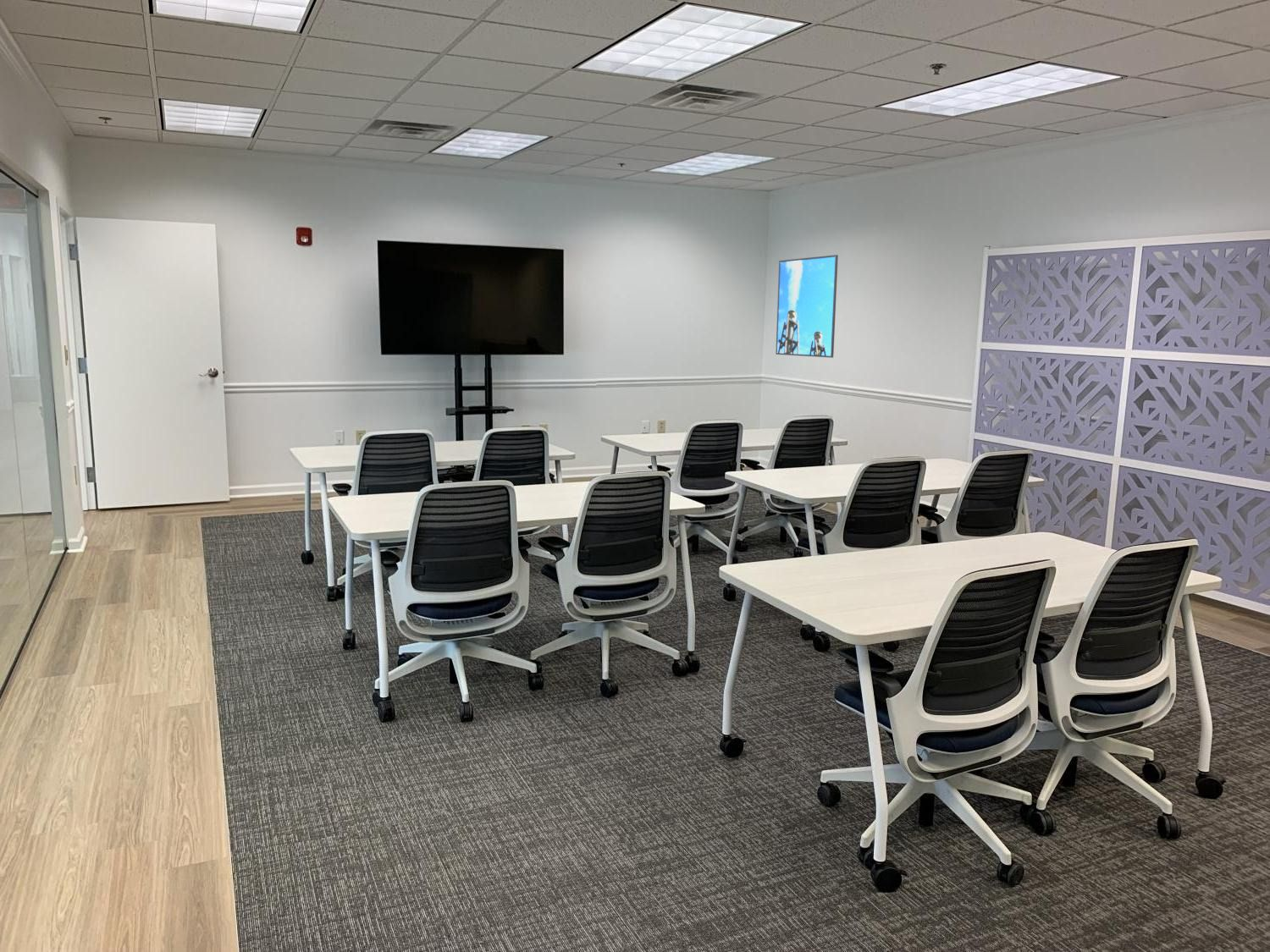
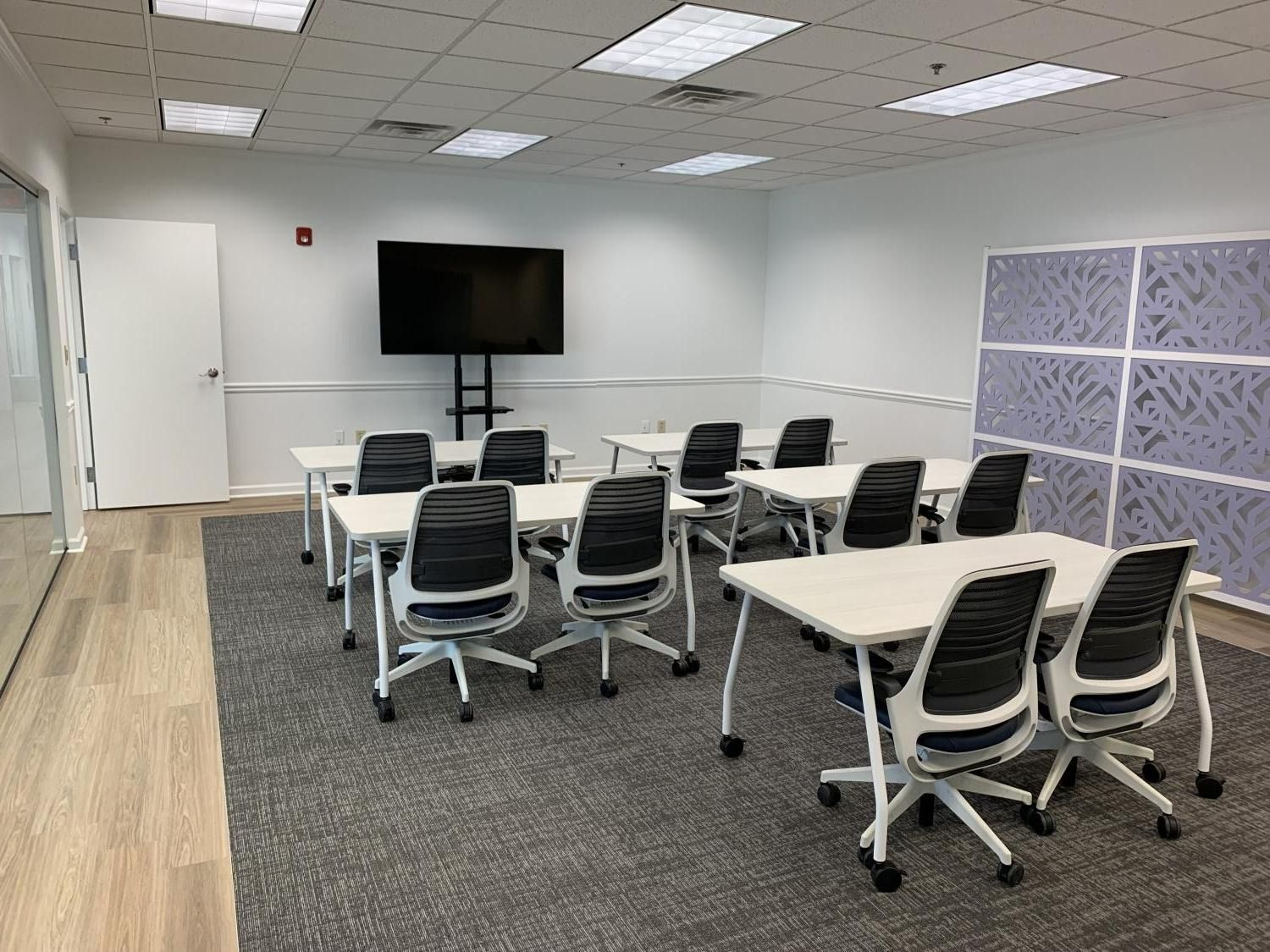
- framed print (805, 307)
